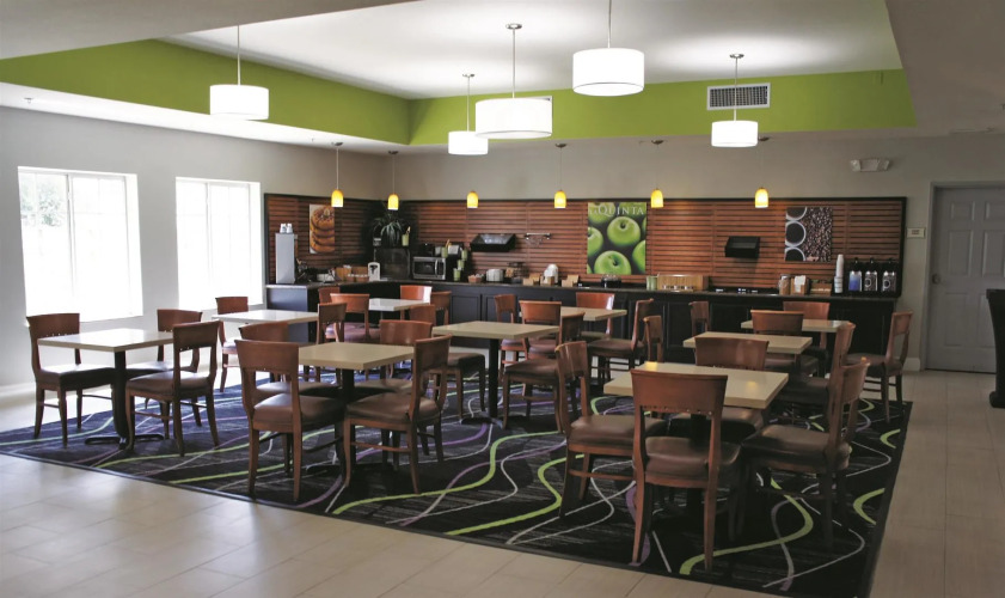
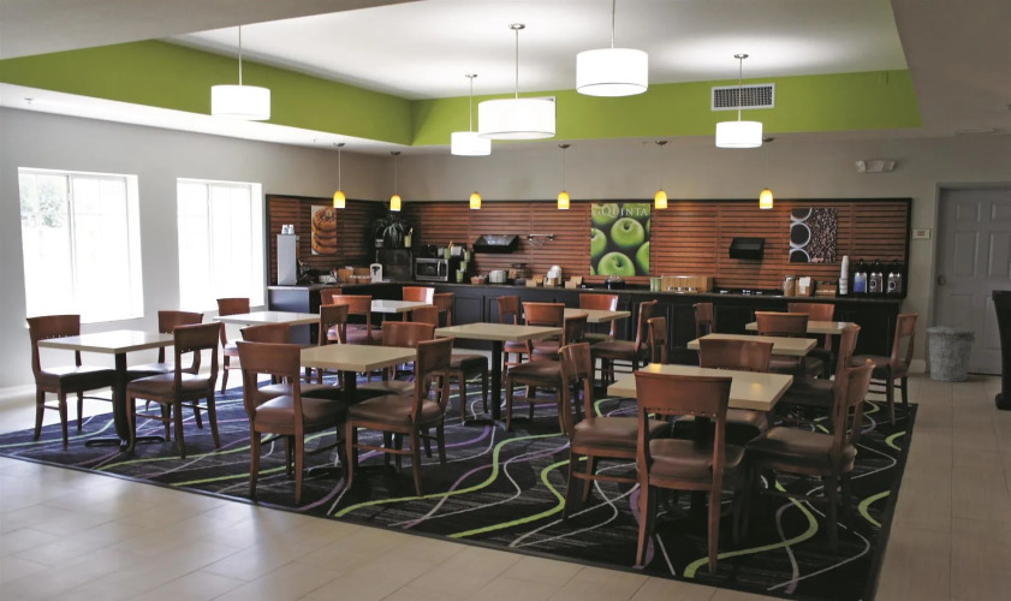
+ trash can (948, 350)
